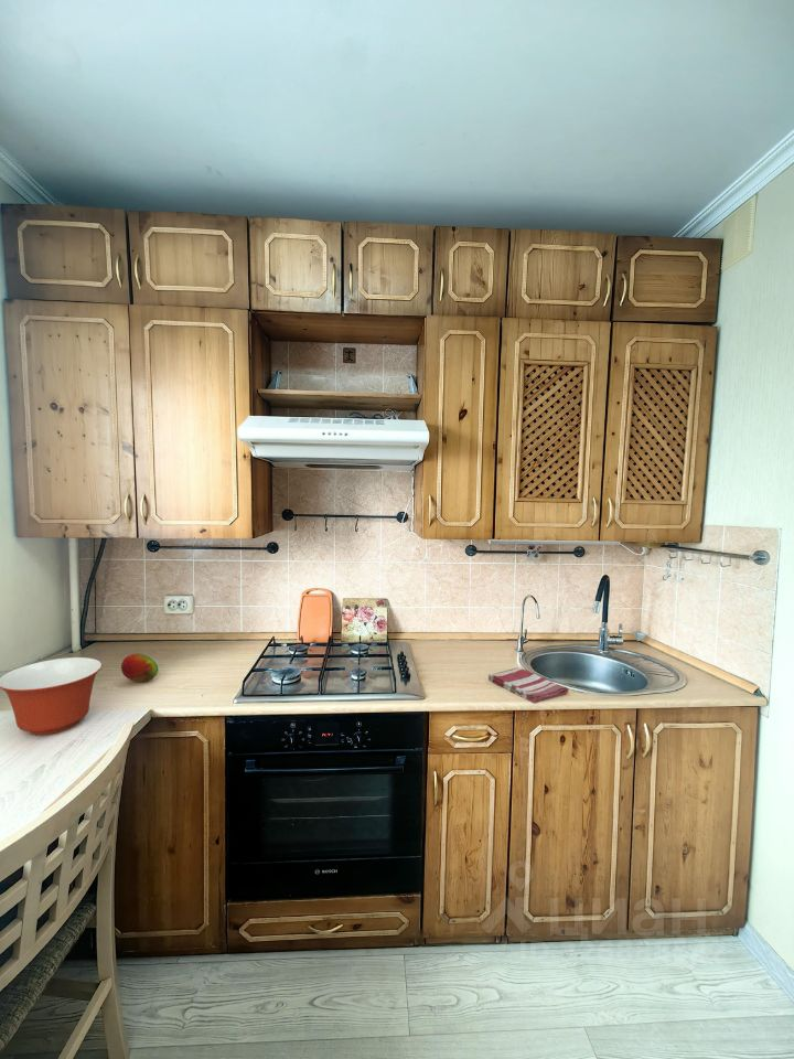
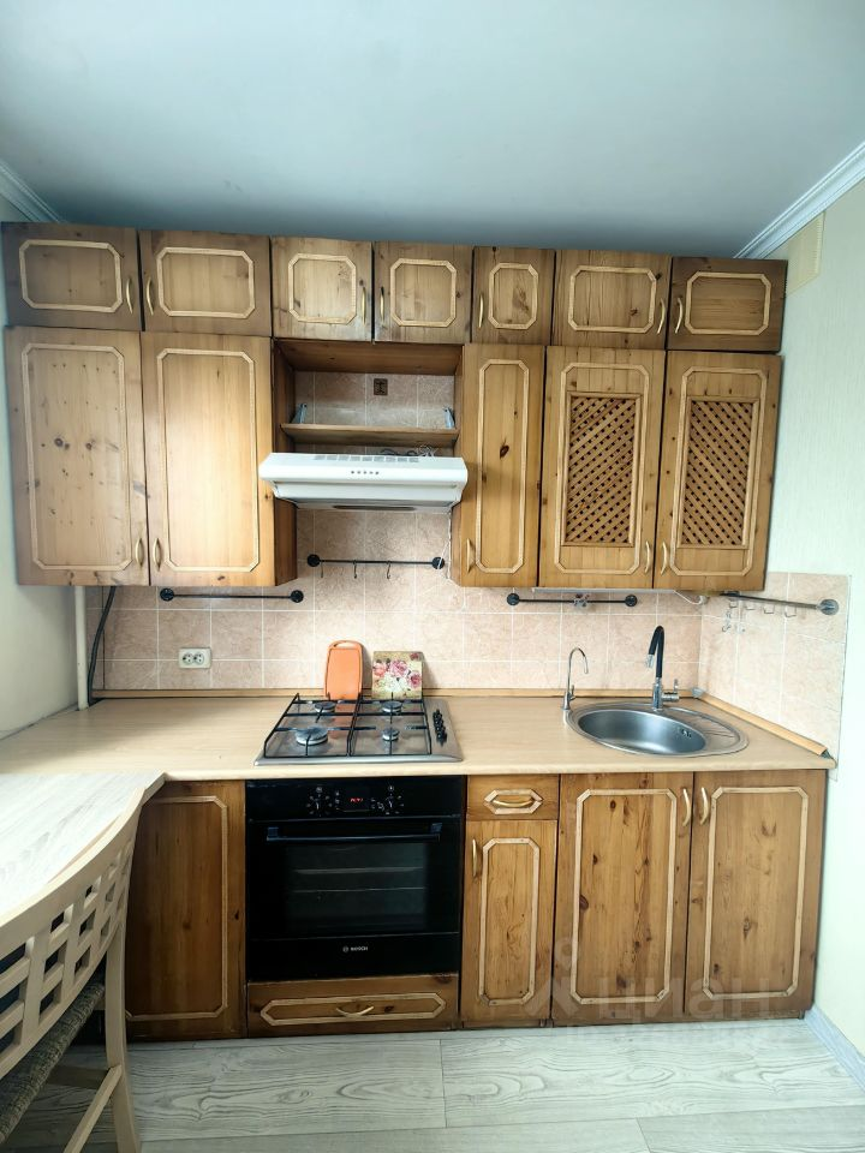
- mixing bowl (53, 698)
- fruit (140, 667)
- dish towel (526, 682)
